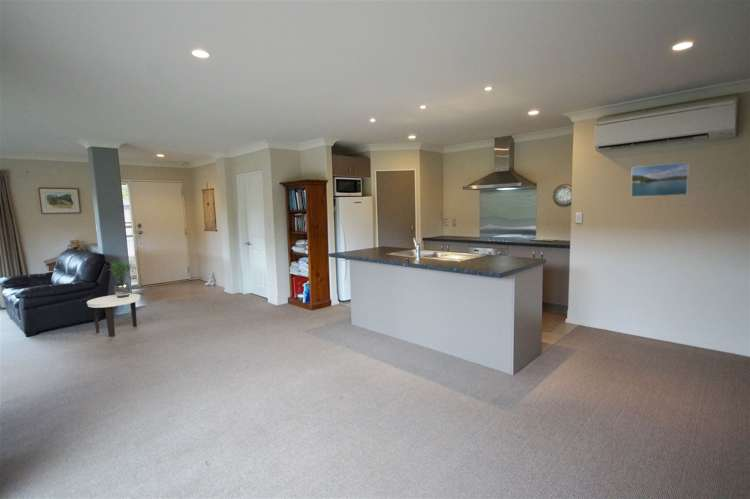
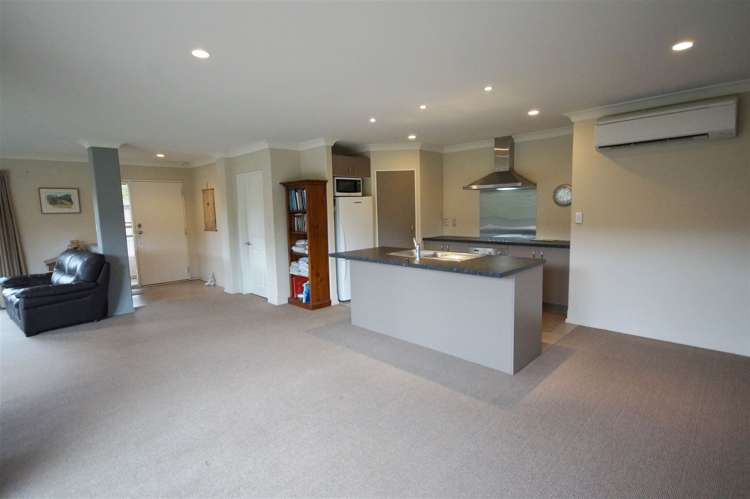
- potted plant (122, 278)
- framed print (658, 180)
- side table (113, 314)
